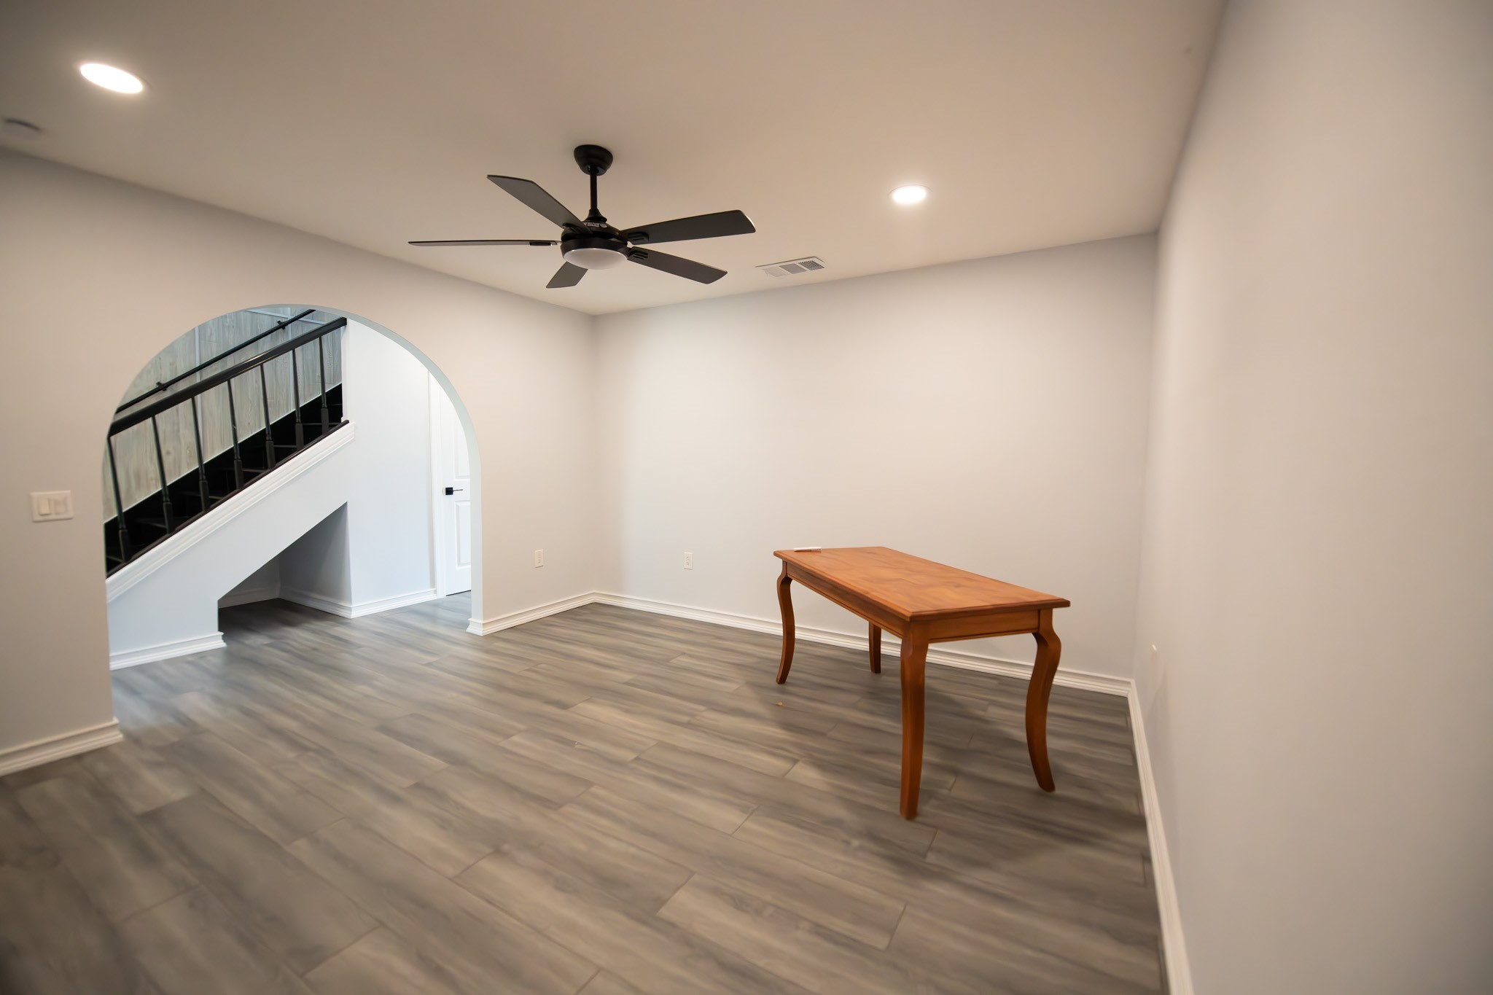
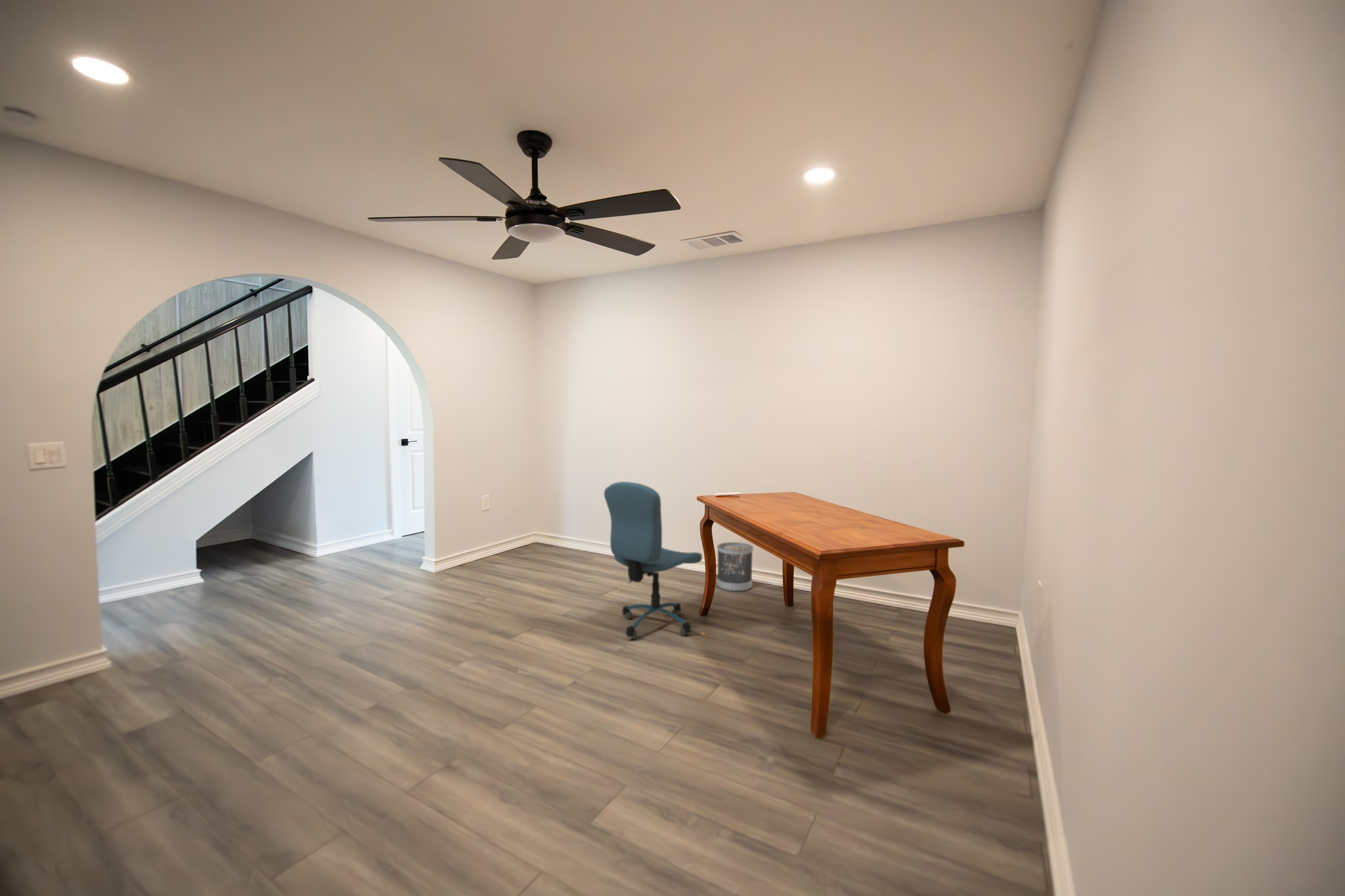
+ wastebasket (735, 566)
+ office chair (654, 553)
